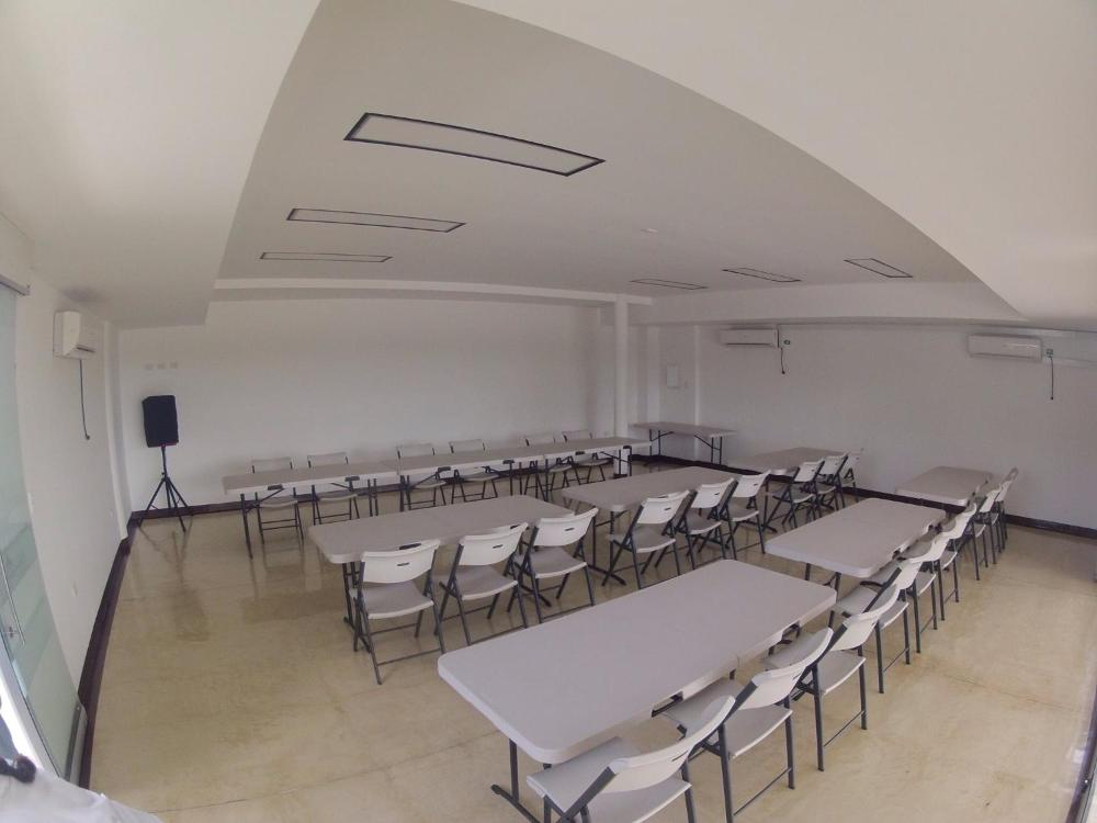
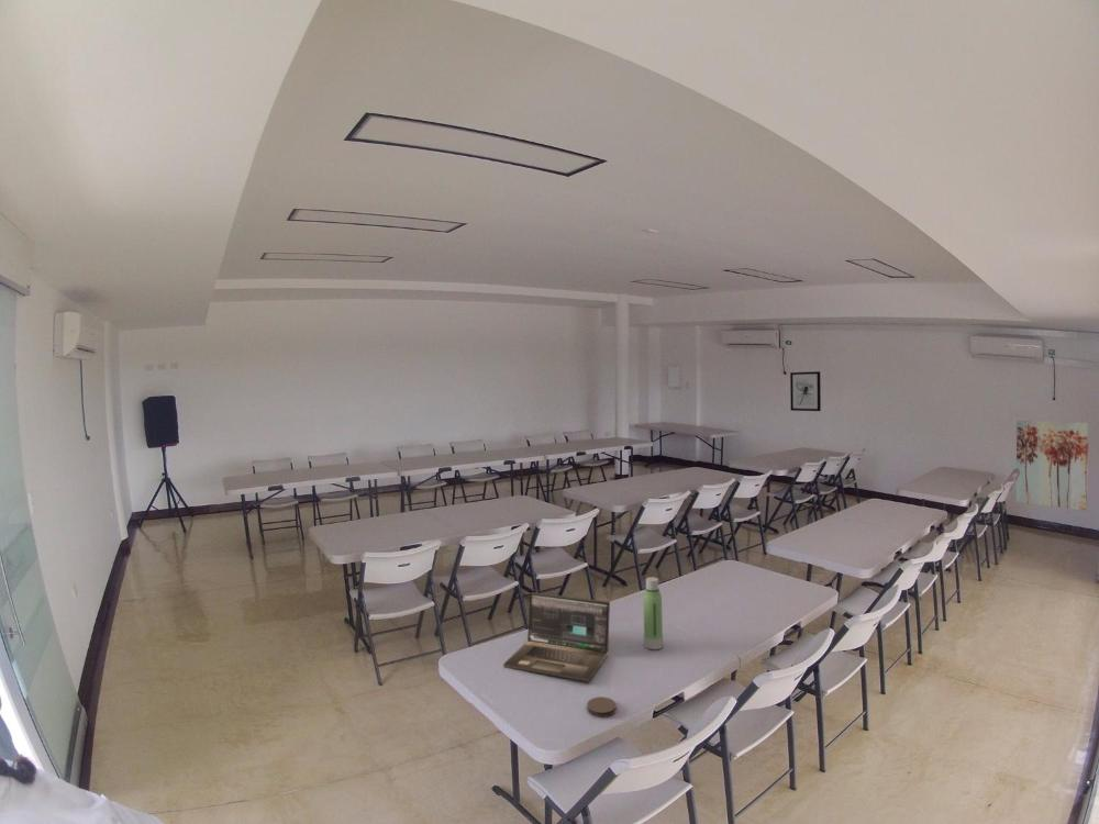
+ wall art (804, 391)
+ wall art (1051, 464)
+ coaster (601, 706)
+ laptop (557, 633)
+ water bottle (652, 612)
